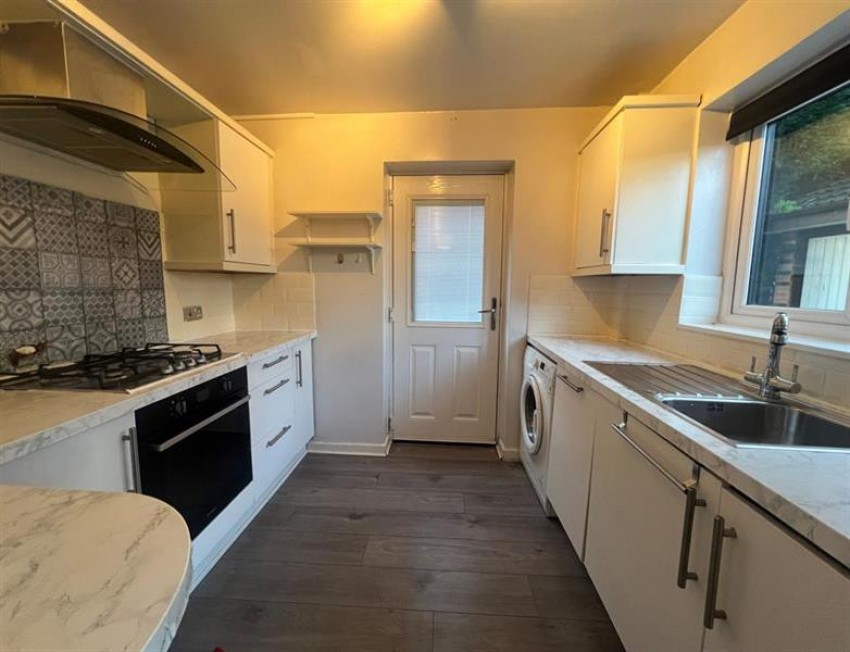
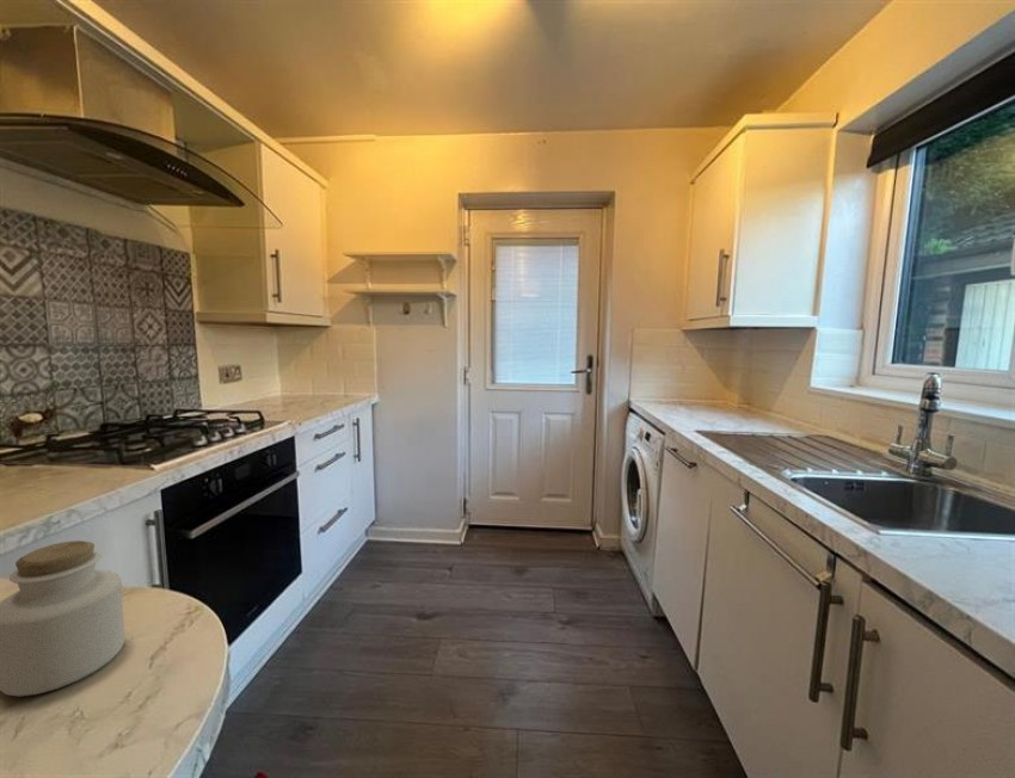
+ jar (61, 606)
